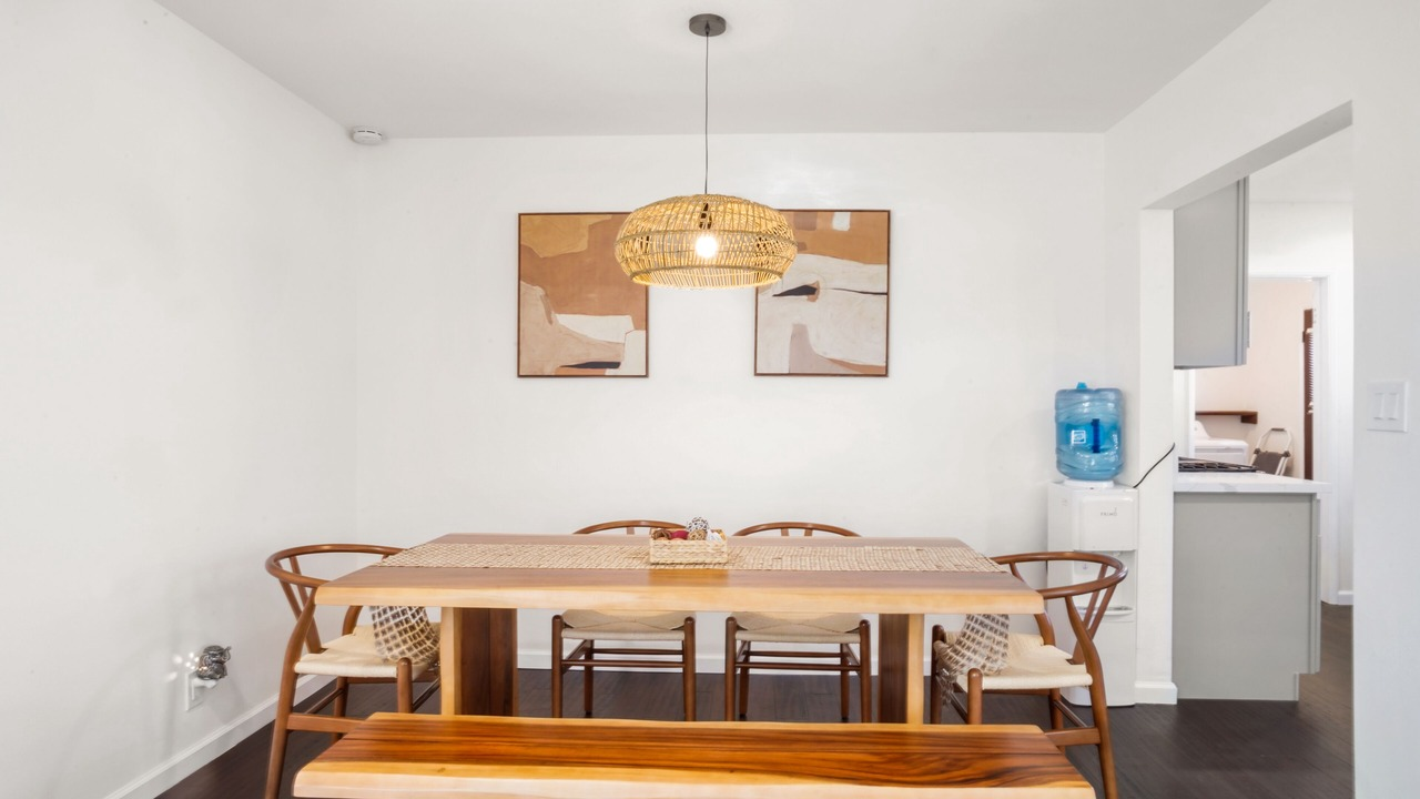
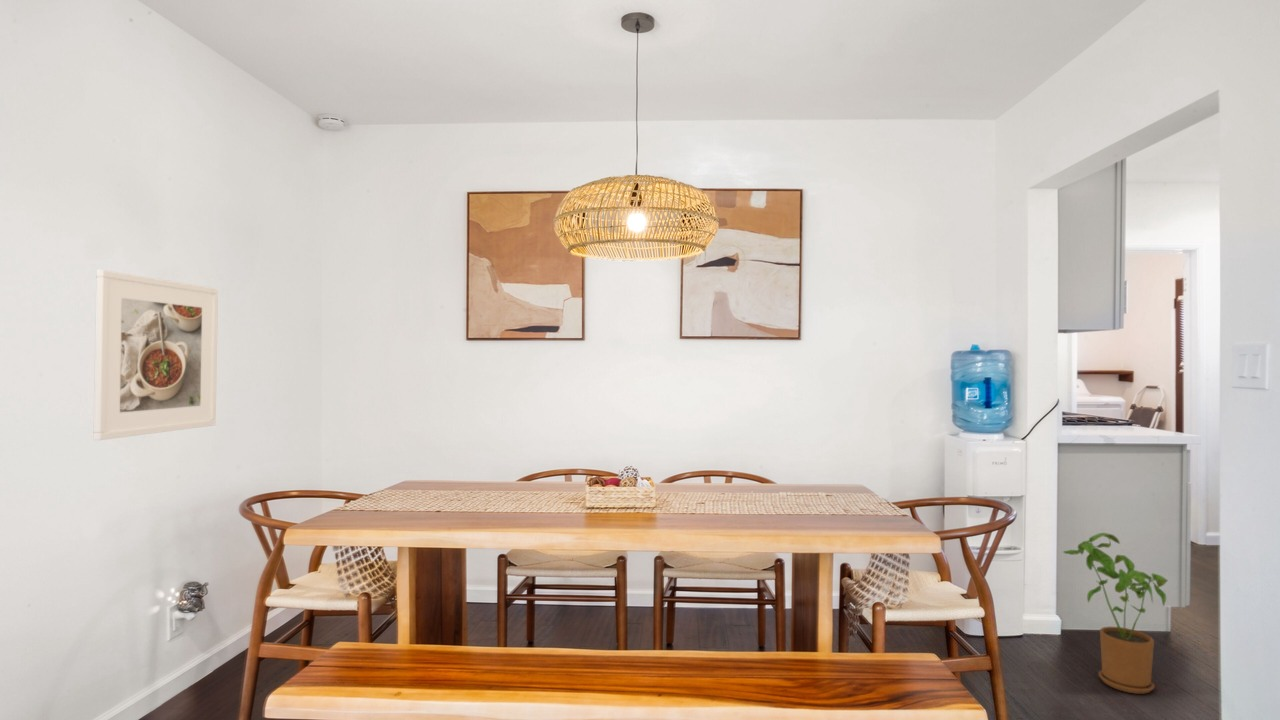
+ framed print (162, 356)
+ house plant (1122, 609)
